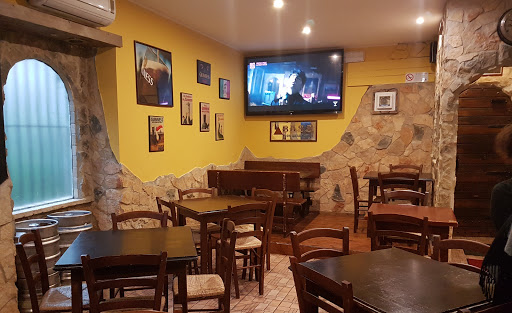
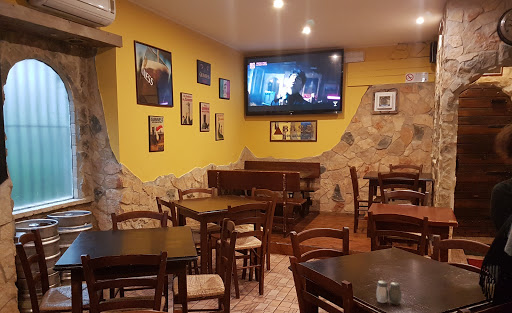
+ salt and pepper shaker (389, 292)
